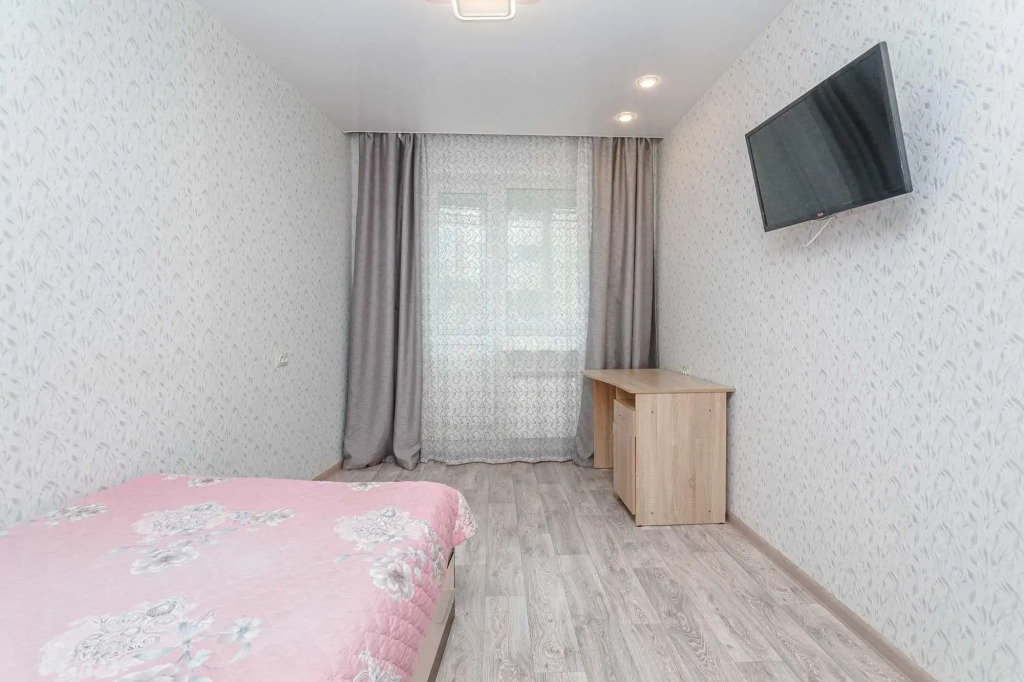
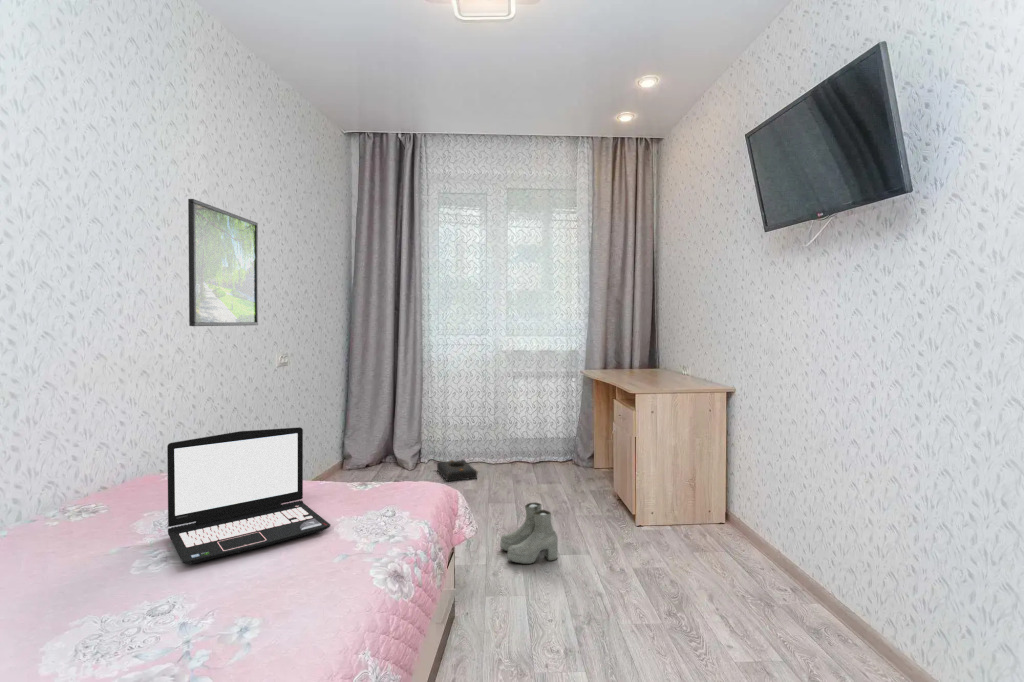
+ boots (528, 531)
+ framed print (227, 269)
+ speaker (456, 469)
+ laptop (251, 486)
